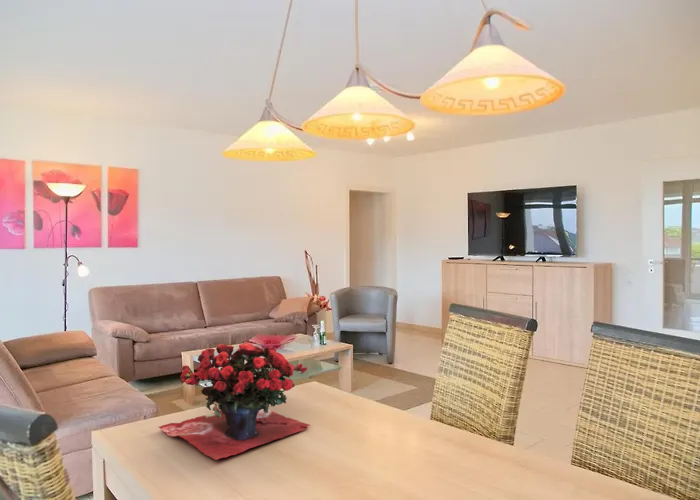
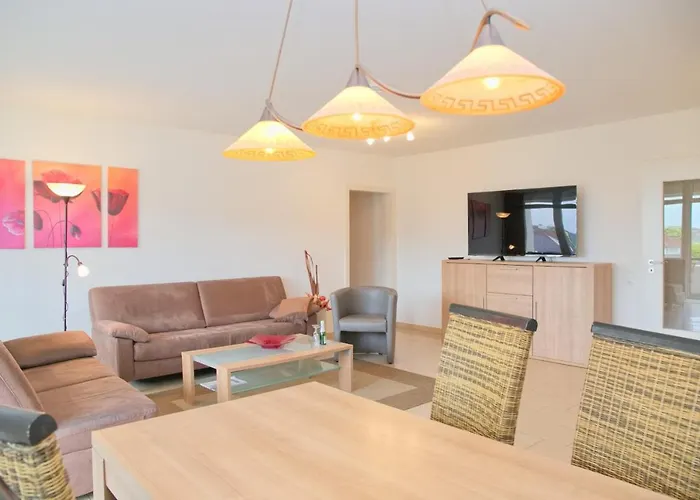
- flower arrangement (234, 384)
